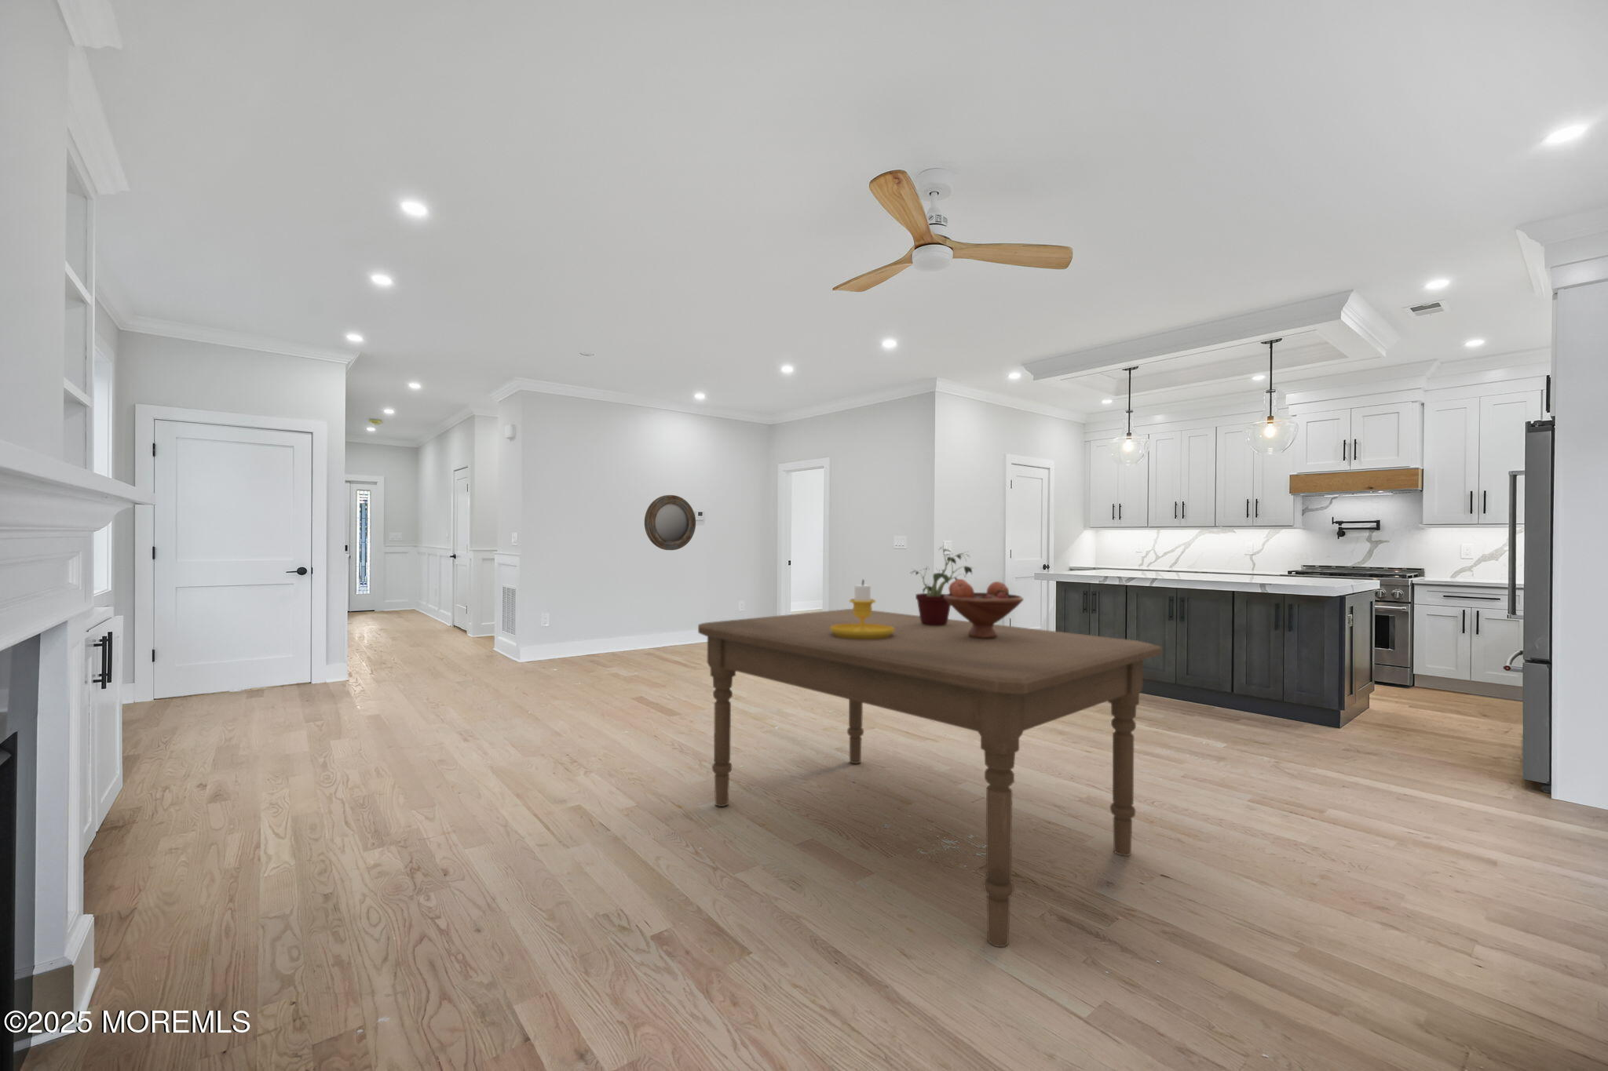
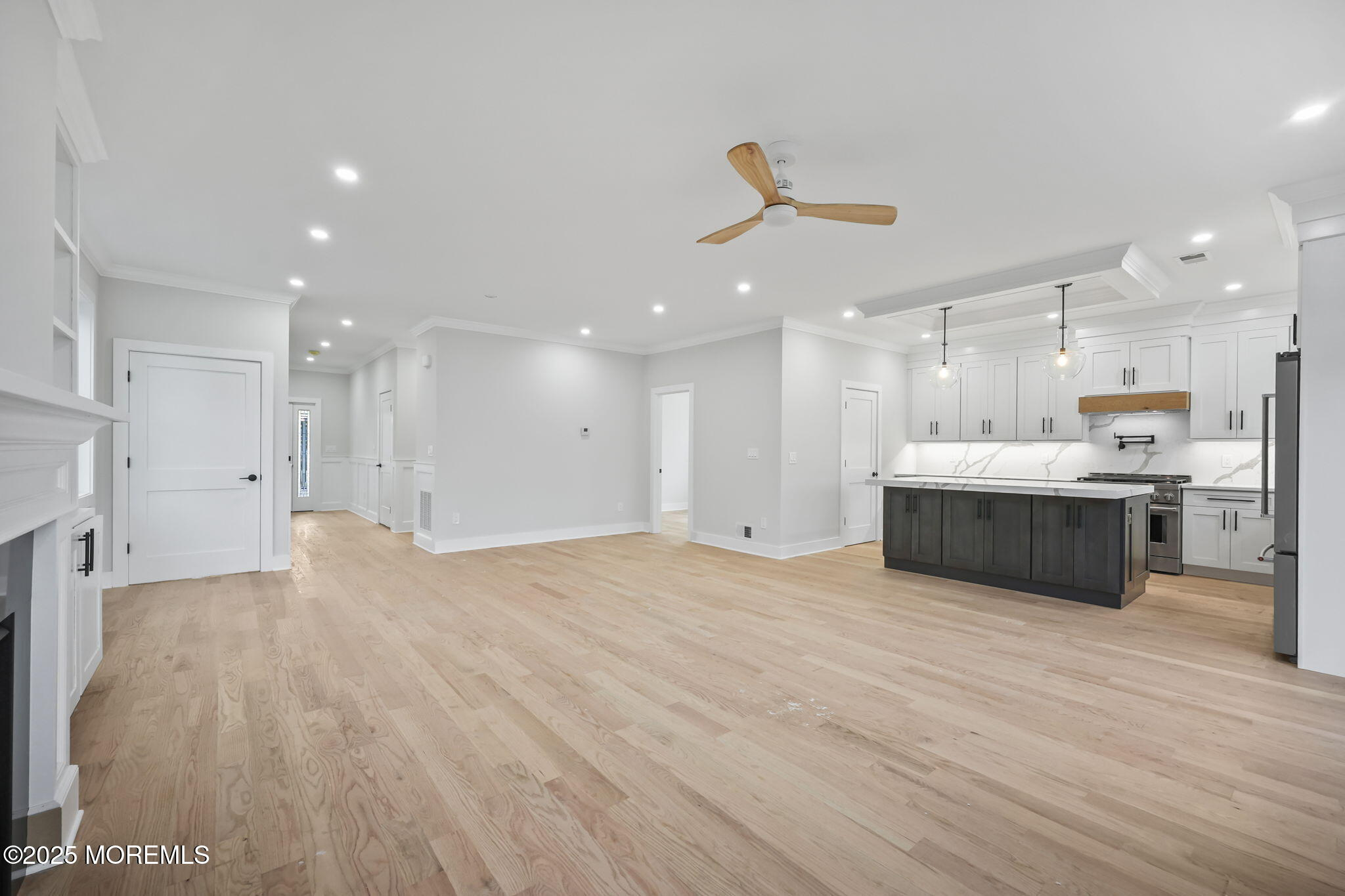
- fruit bowl (983, 607)
- potted plant (946, 583)
- dining table (911, 715)
- candlestick (862, 606)
- home mirror (671, 522)
